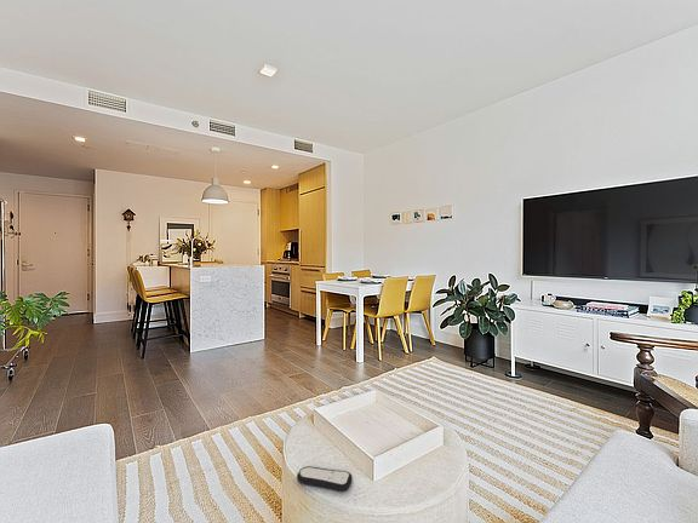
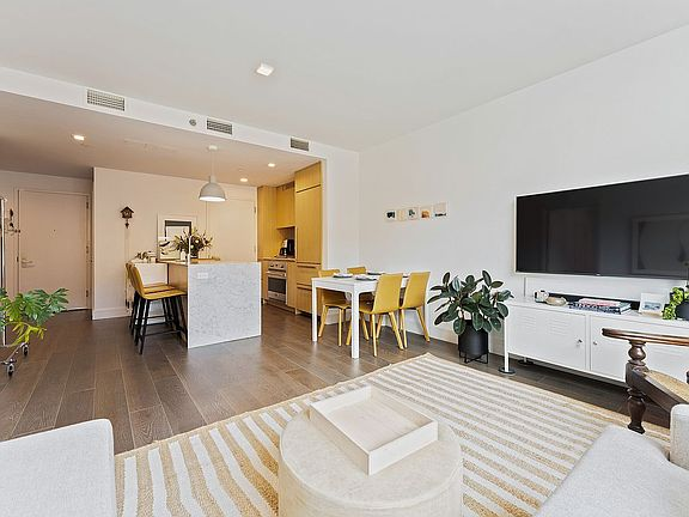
- remote control (324, 477)
